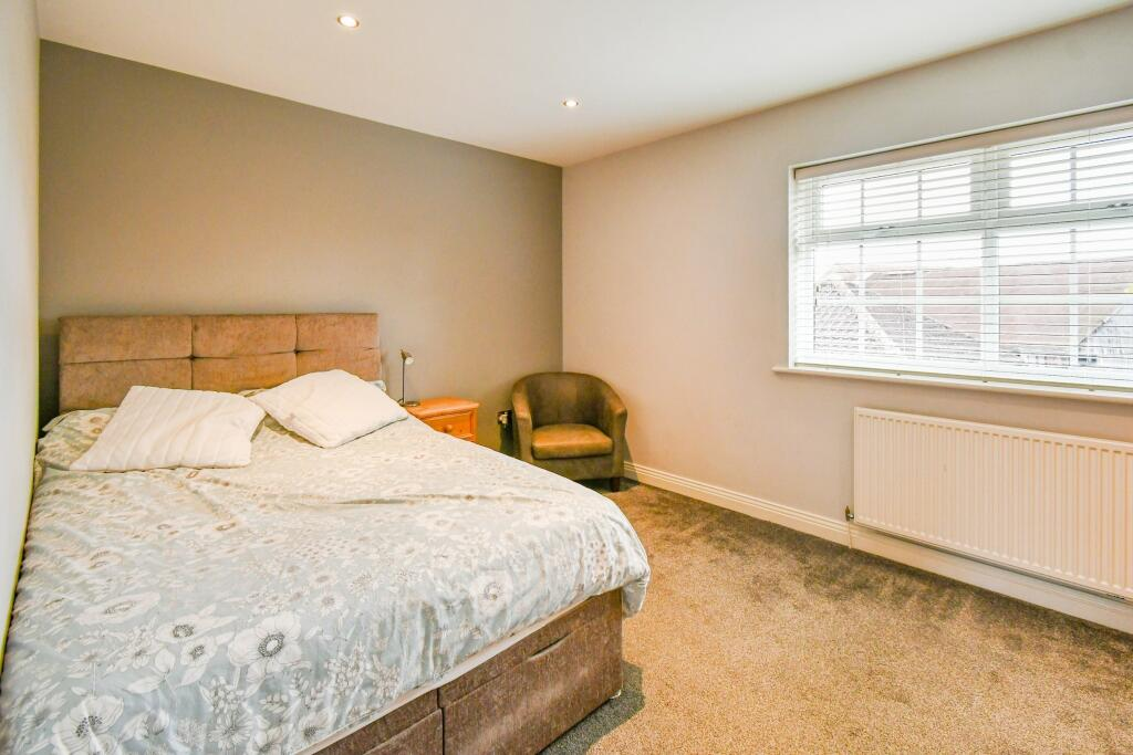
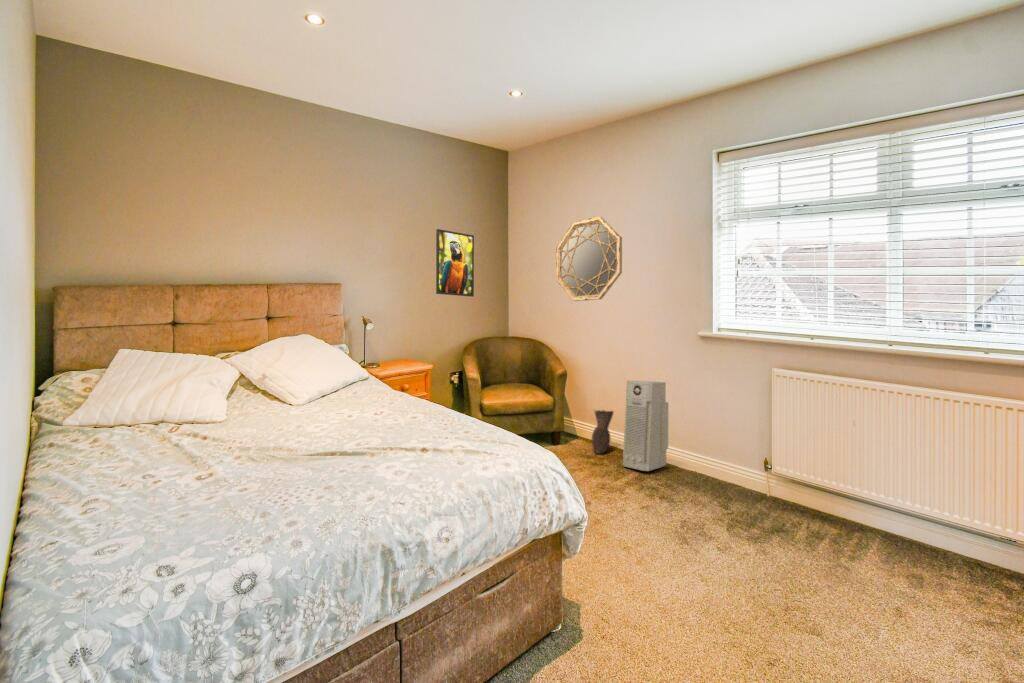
+ air purifier (647, 422)
+ vase (601, 430)
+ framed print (455, 263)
+ home mirror (587, 259)
